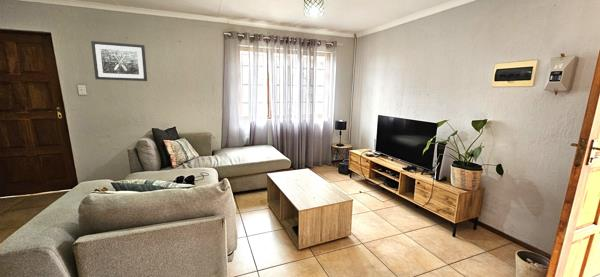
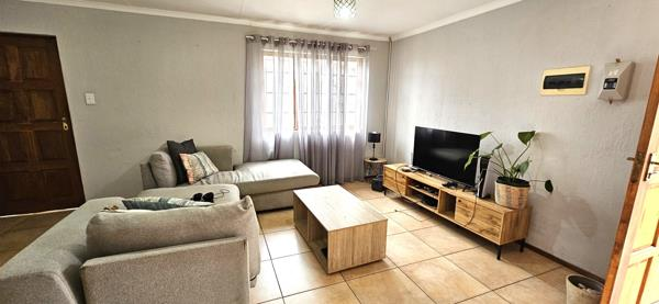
- wall art (120, 62)
